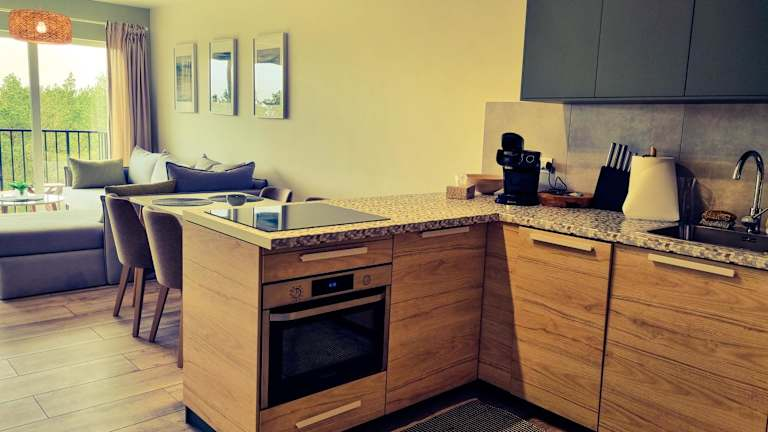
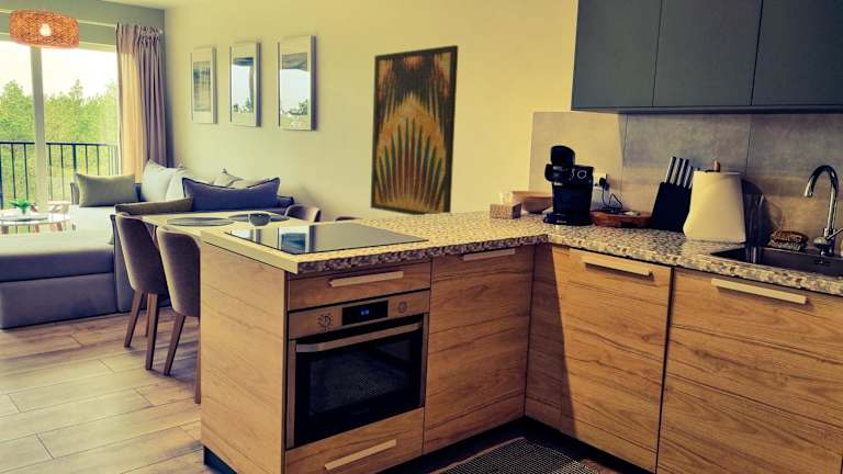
+ wall art (411, 134)
